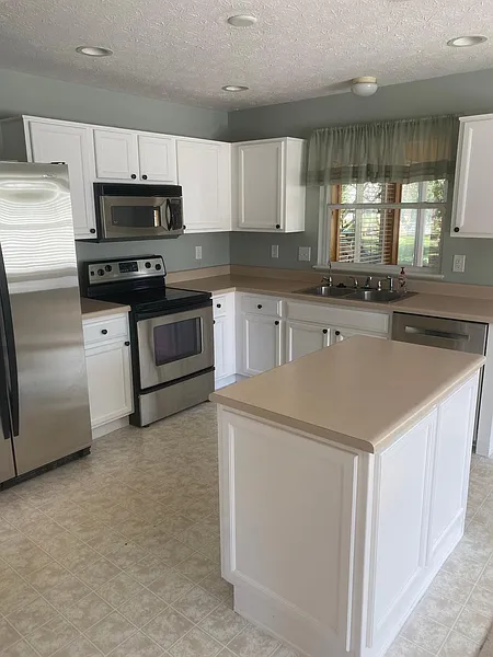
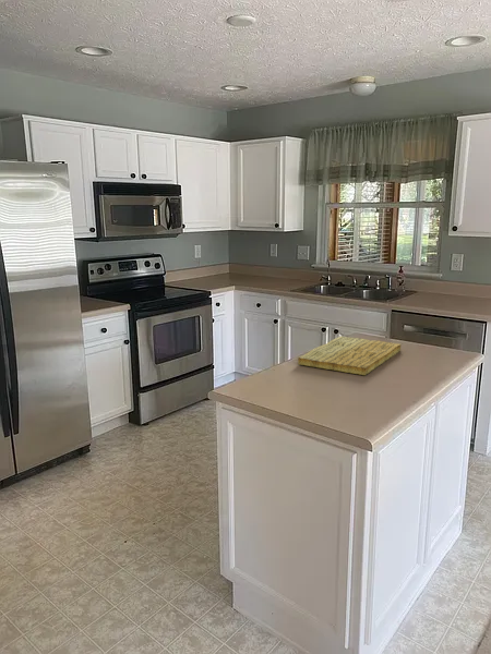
+ cutting board (351, 352)
